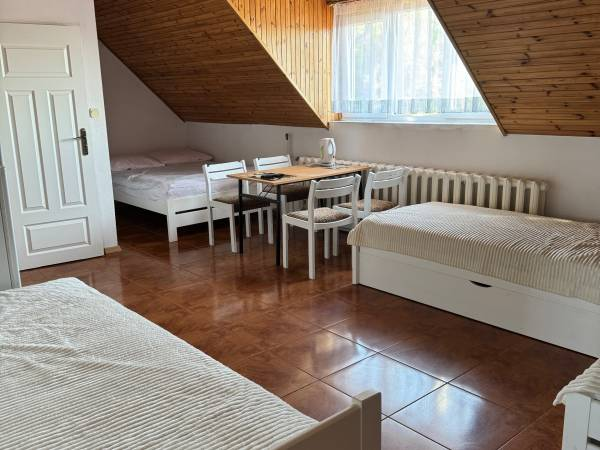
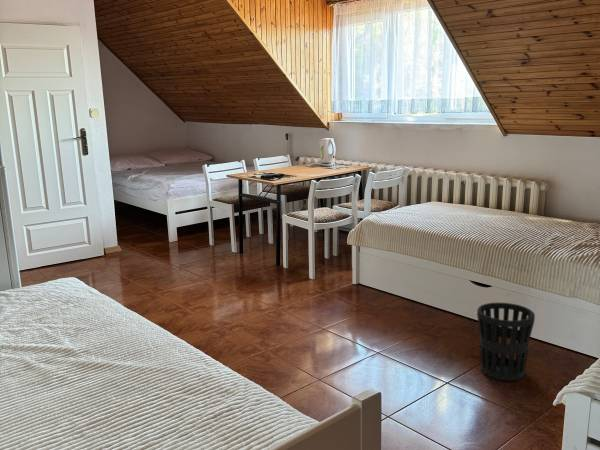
+ wastebasket (504, 341)
